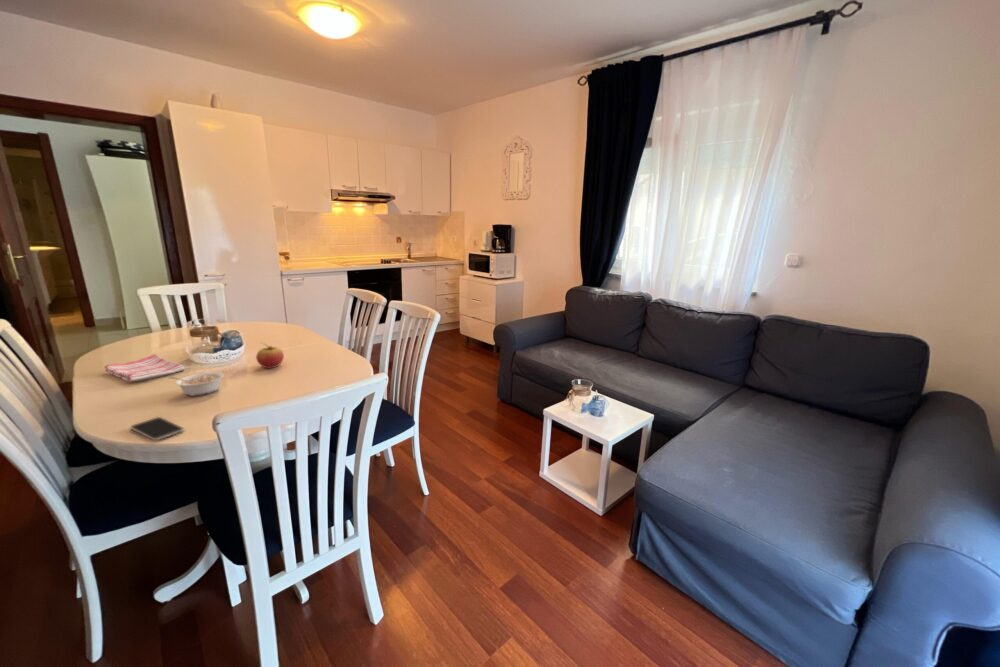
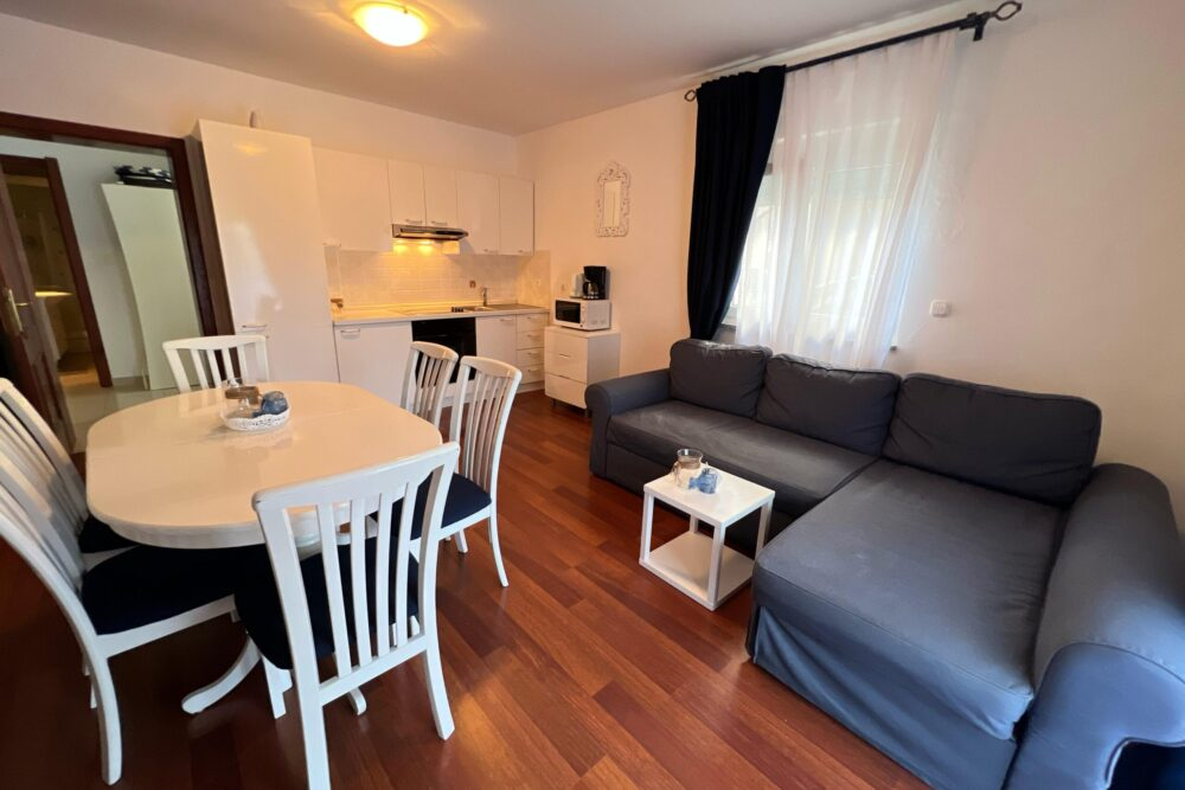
- legume (199, 383)
- smartphone (157, 428)
- fruit (270, 354)
- dish towel (144, 367)
